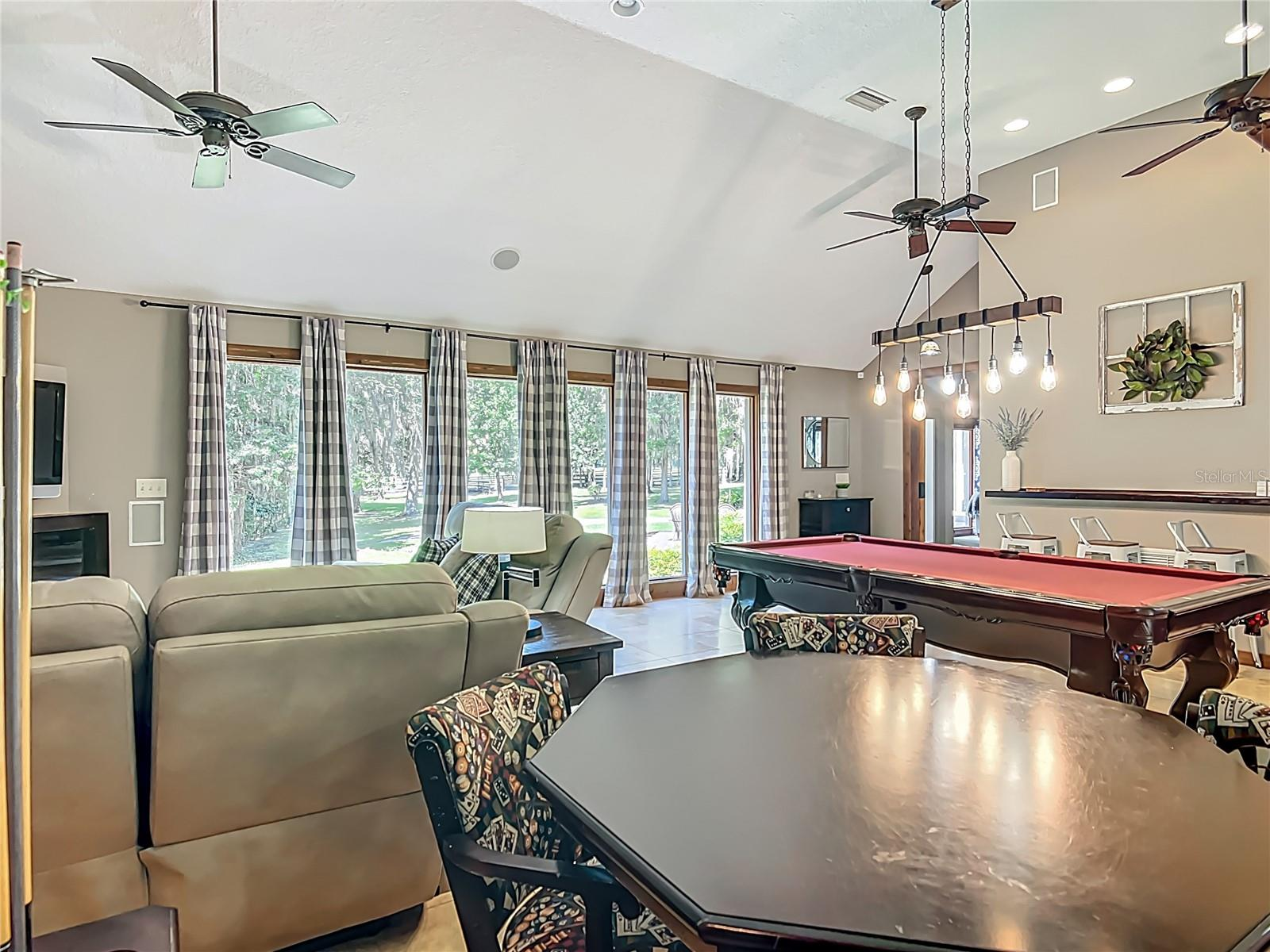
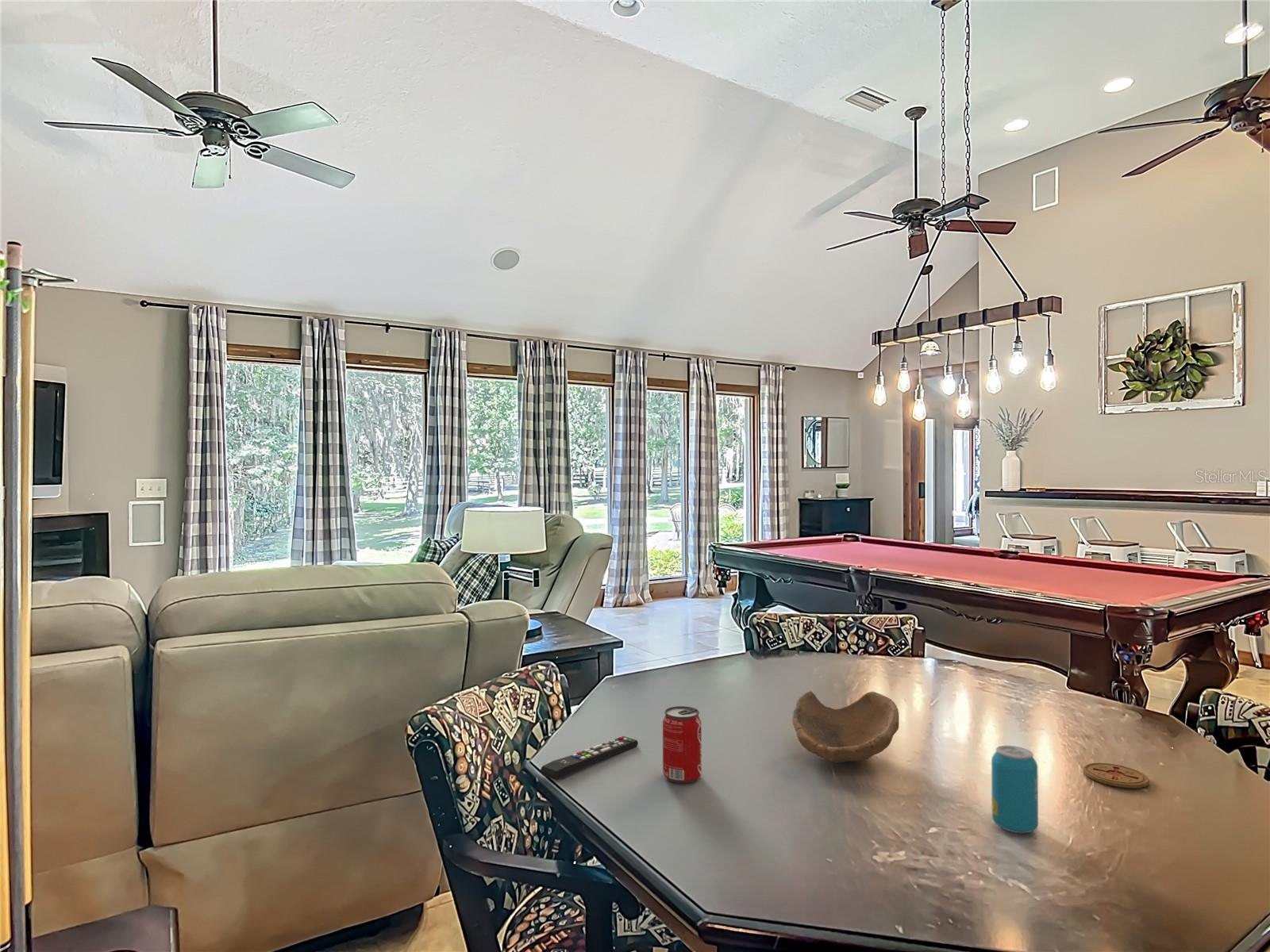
+ beverage can (682, 743)
+ bowl (845, 727)
+ remote control (591, 755)
+ beverage can (1014, 789)
+ coaster (1115, 774)
